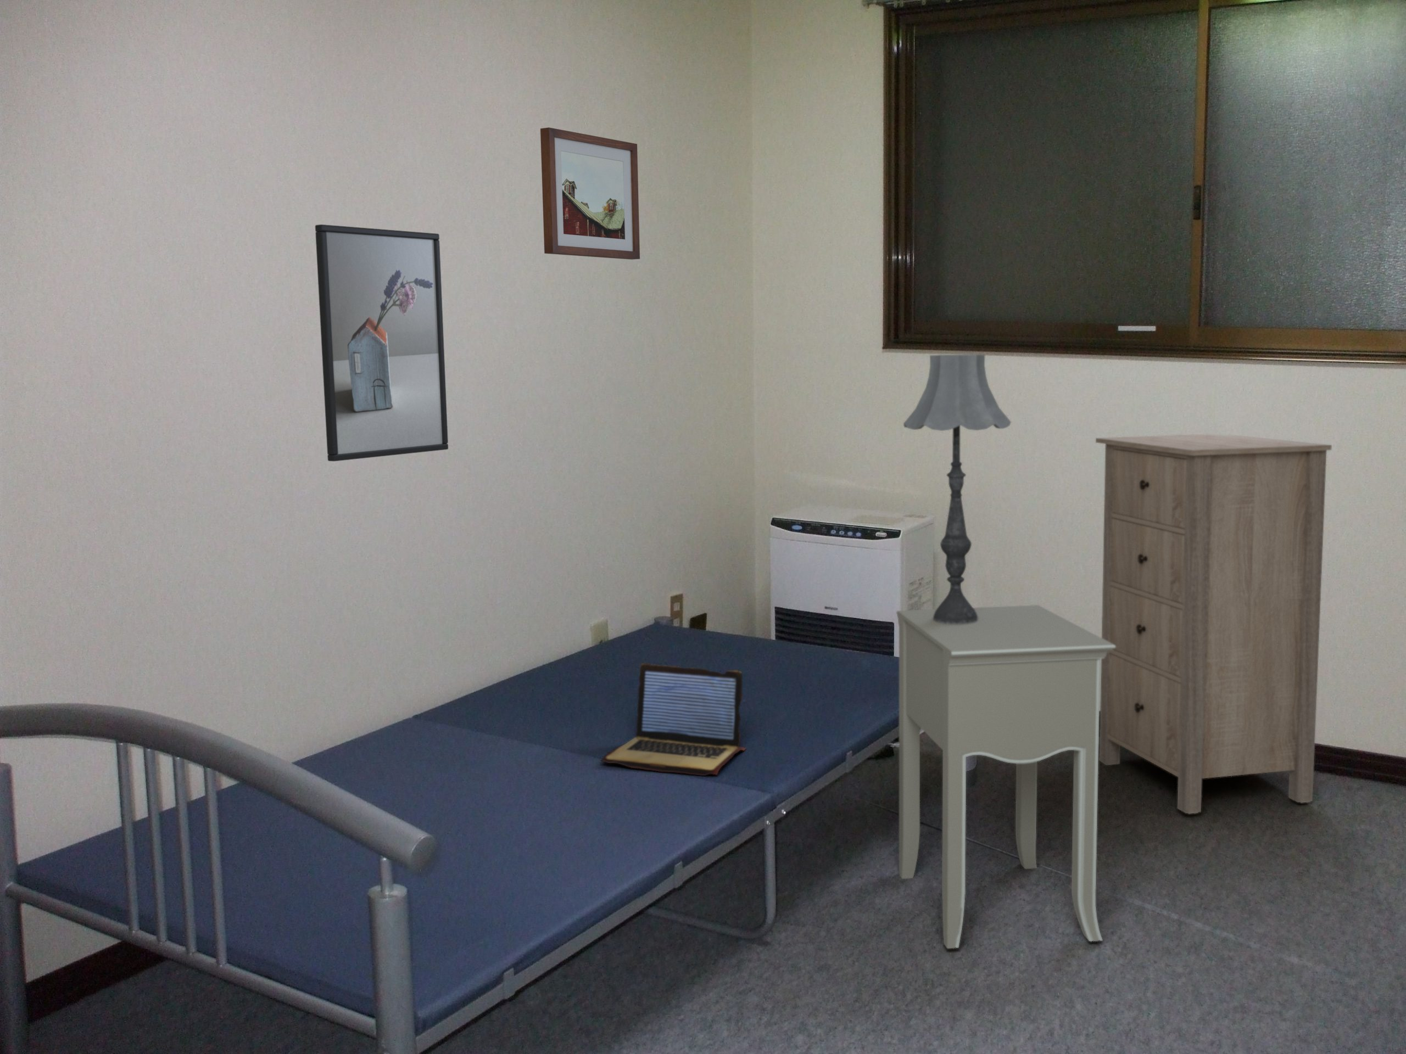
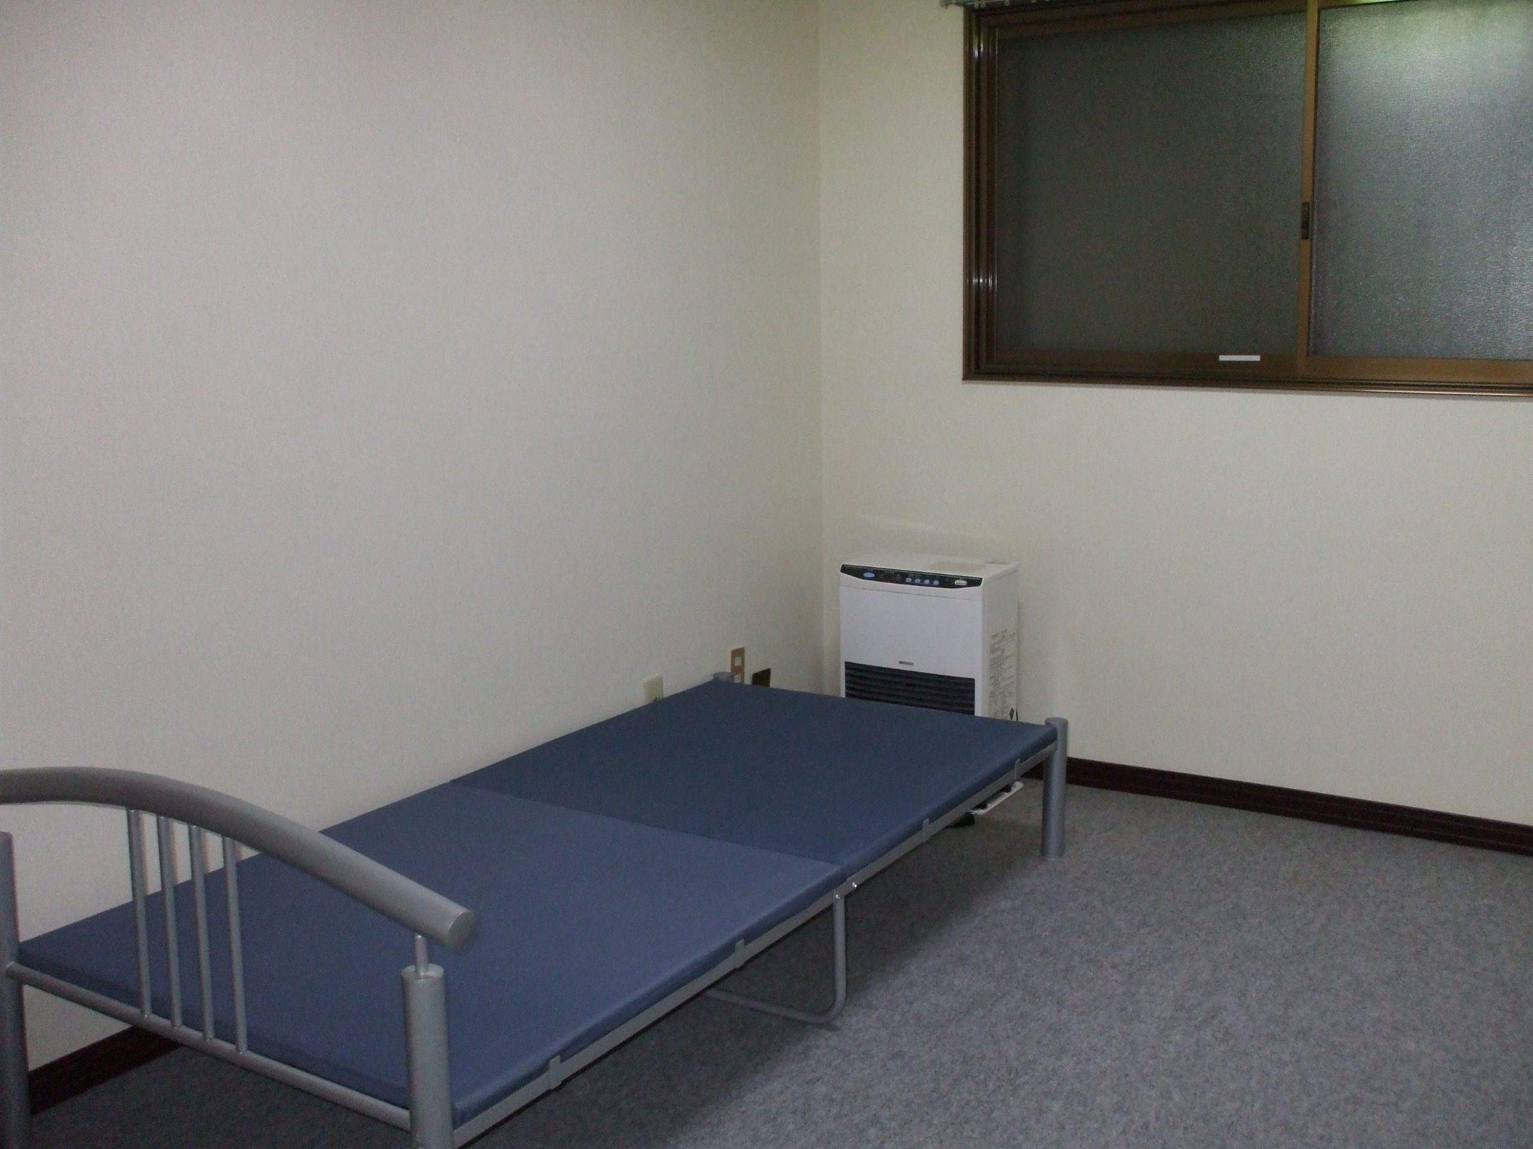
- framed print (385, 343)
- storage cabinet (1202, 613)
- laptop (674, 717)
- wall art (592, 197)
- nightstand (1001, 761)
- table lamp (954, 488)
